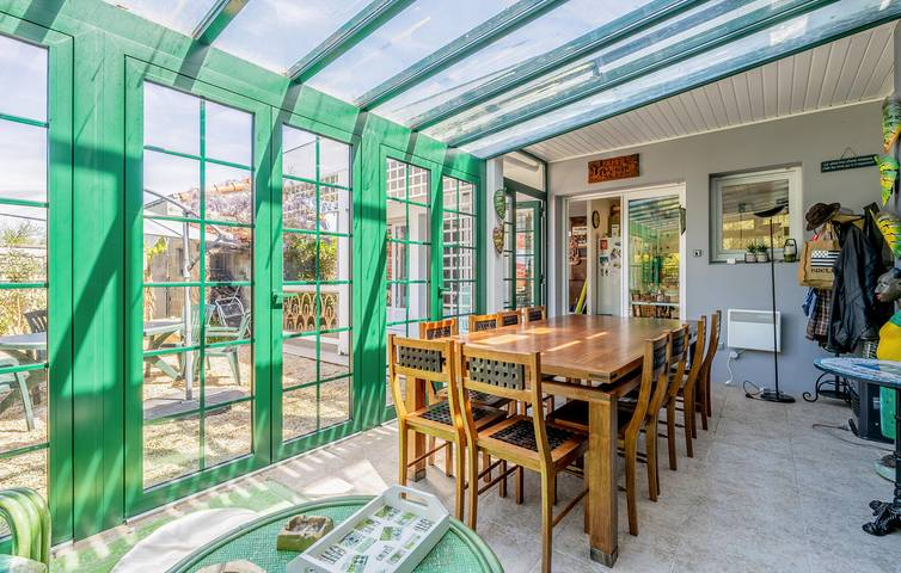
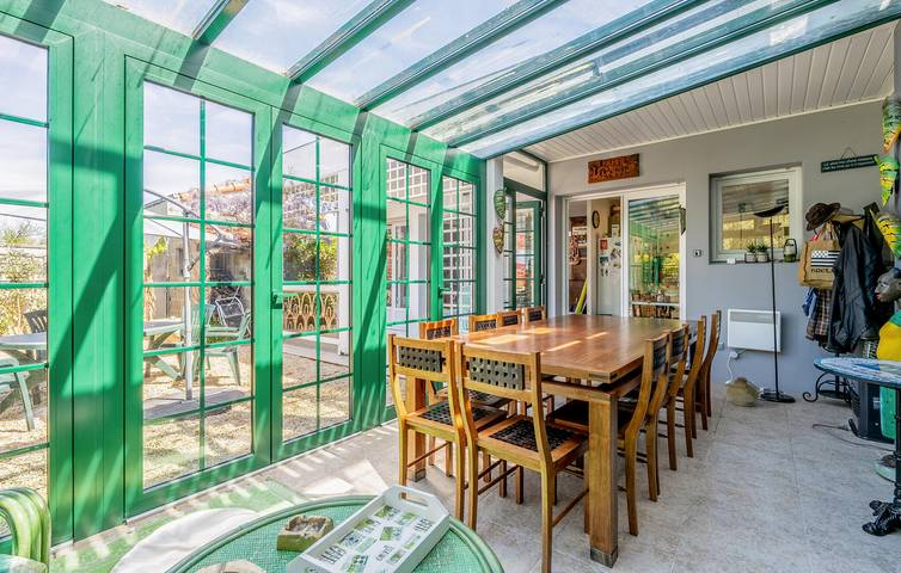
+ ceramic jug (742, 390)
